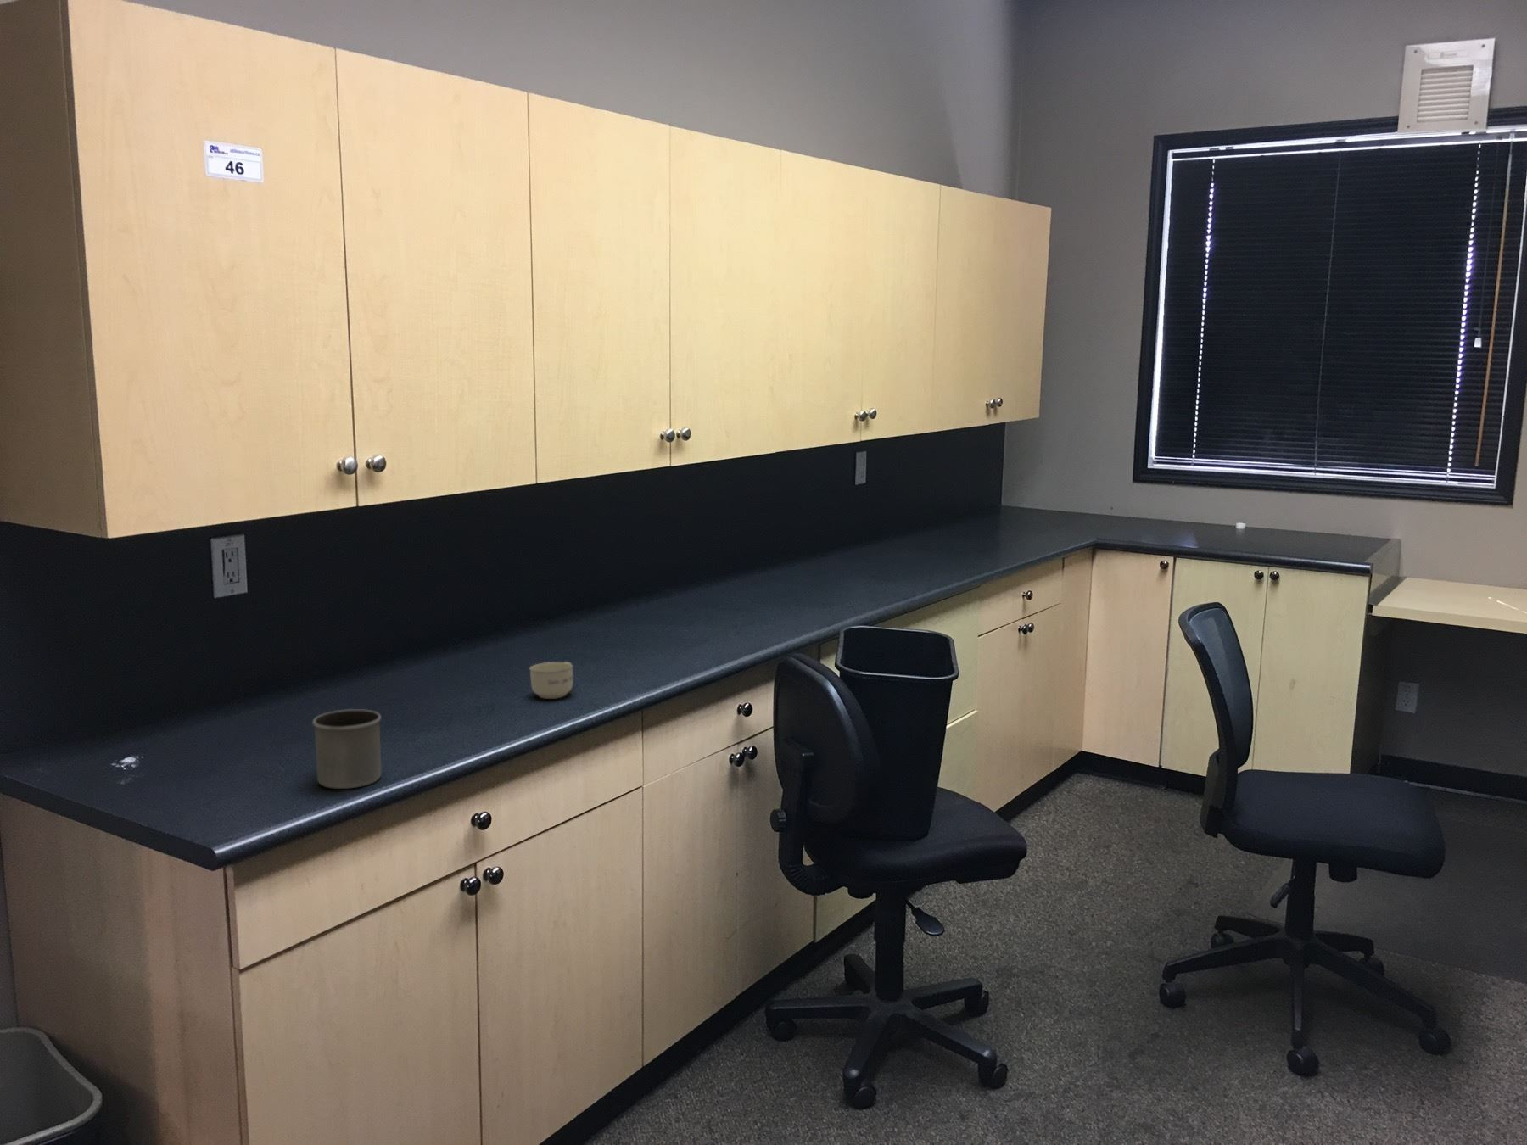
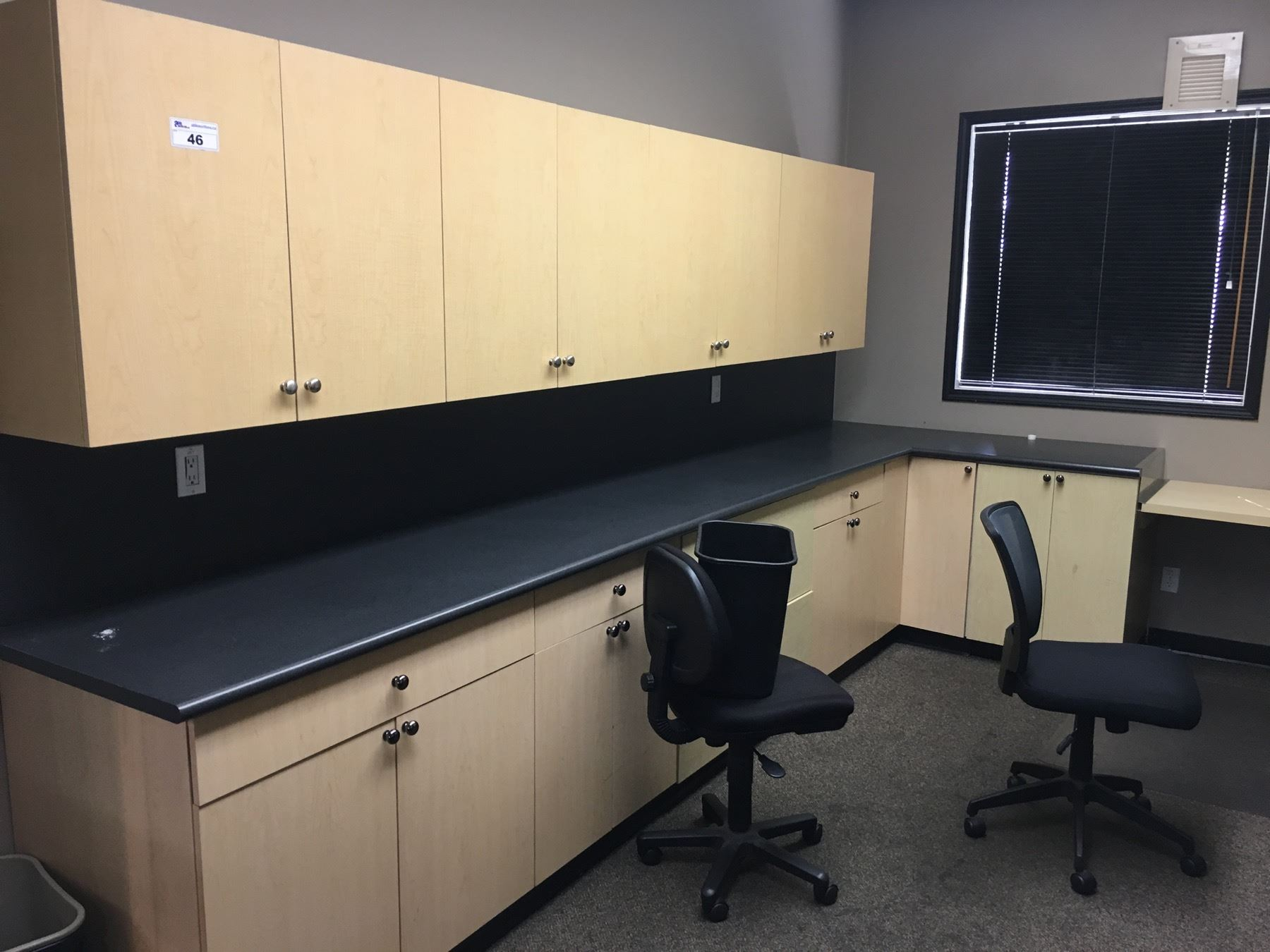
- mug (343, 747)
- cup (555, 680)
